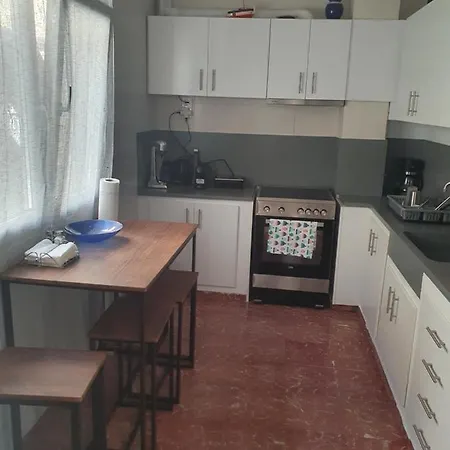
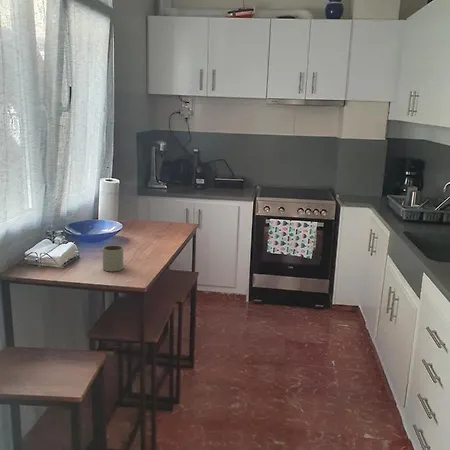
+ mug (114, 256)
